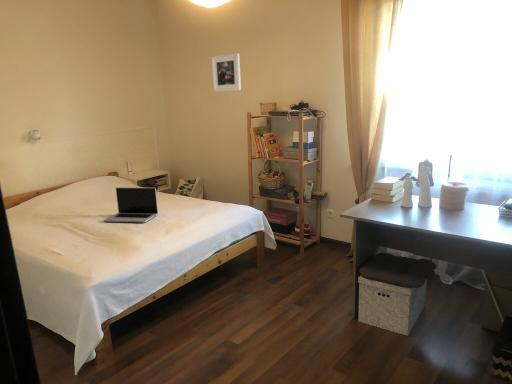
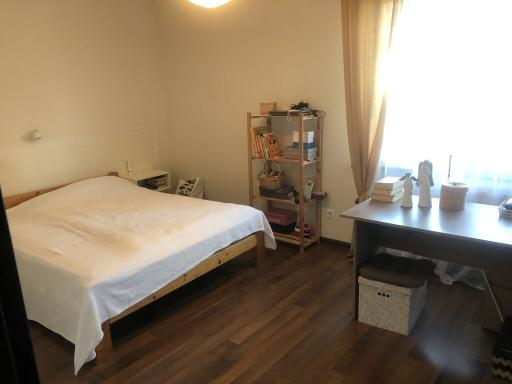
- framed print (226, 73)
- laptop (130, 204)
